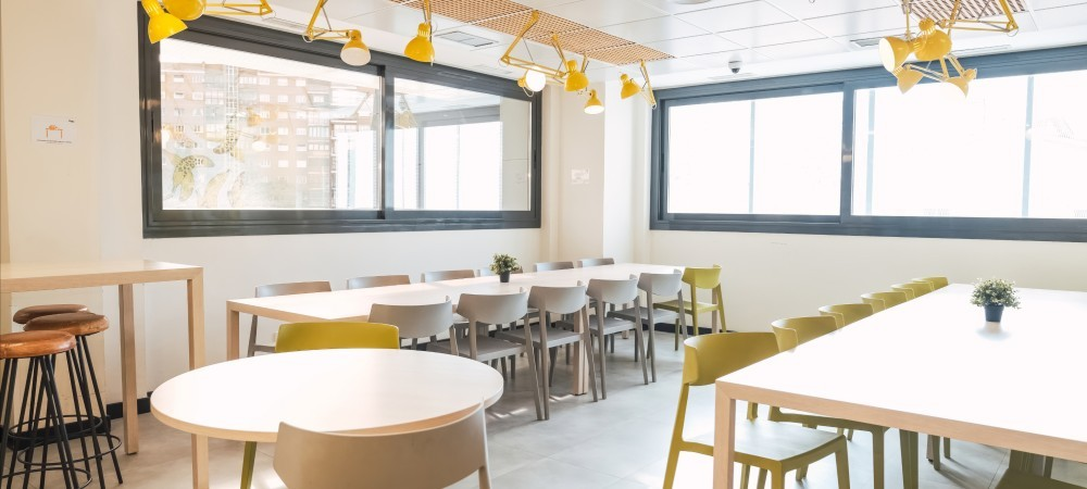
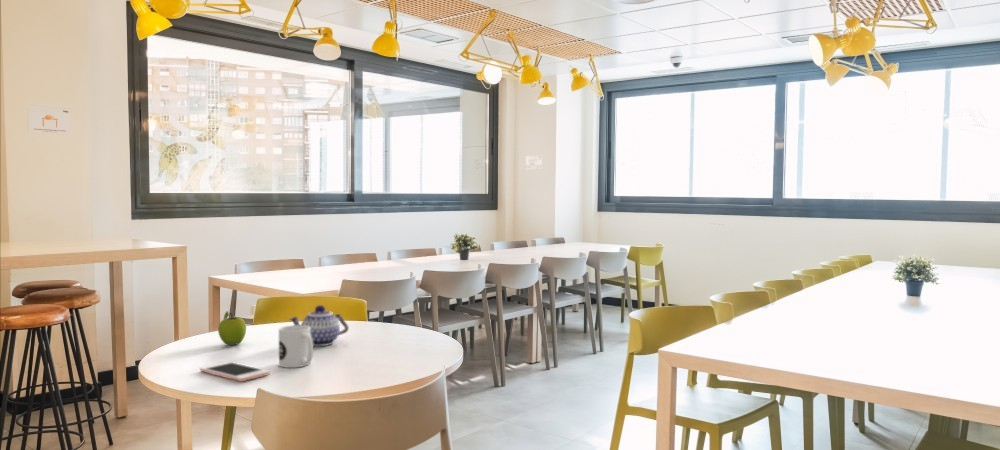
+ mug (298, 346)
+ cell phone (234, 371)
+ fruit (231, 327)
+ teapot (319, 324)
